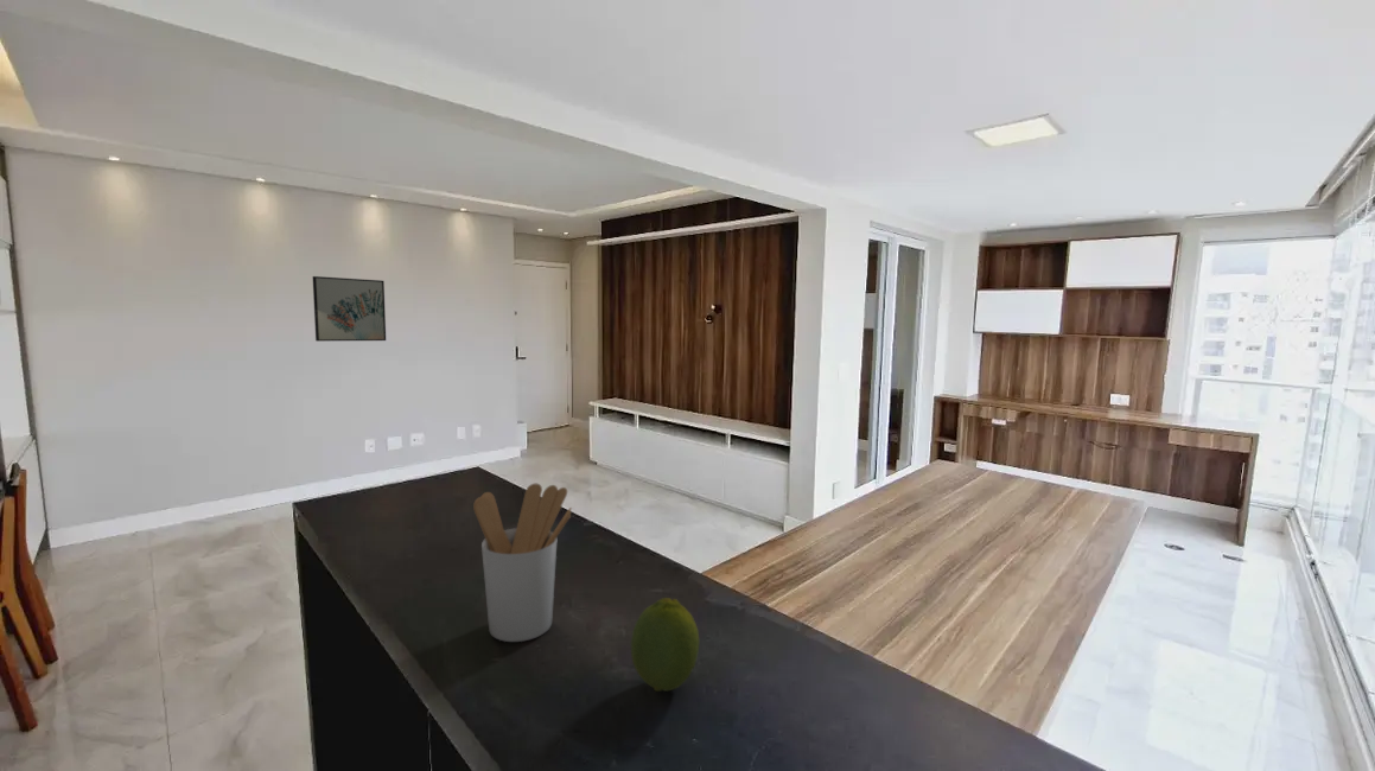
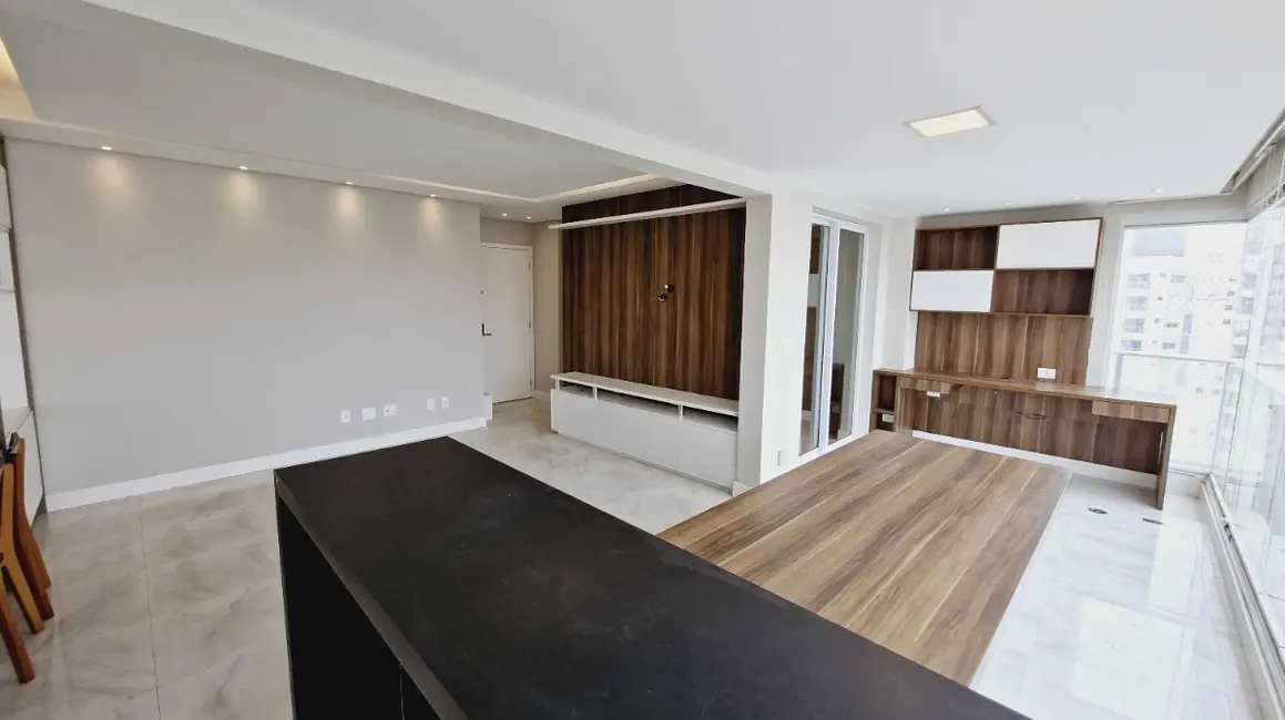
- wall art (350, 310)
- utensil holder (528, 554)
- fruit (664, 643)
